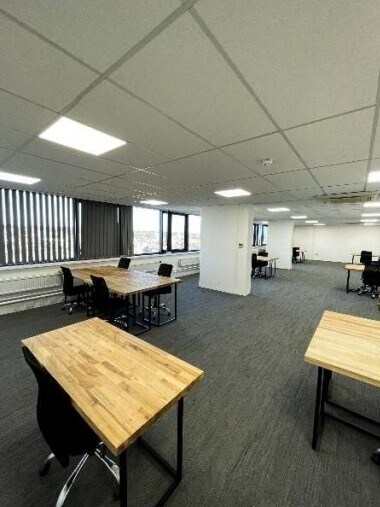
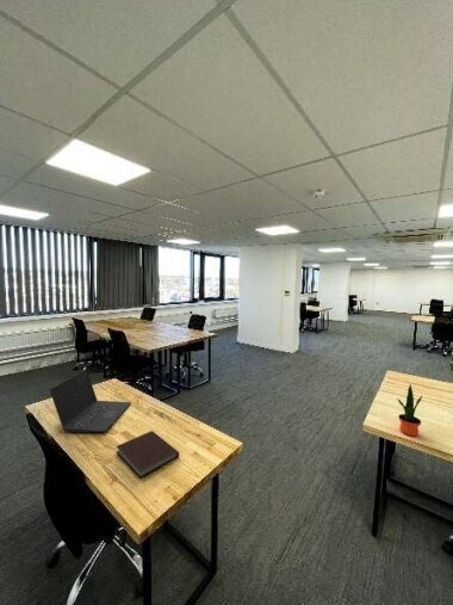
+ potted plant (408, 408)
+ notebook (147, 451)
+ laptop (94, 397)
